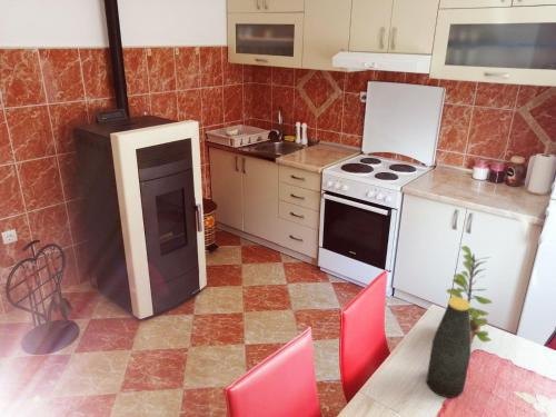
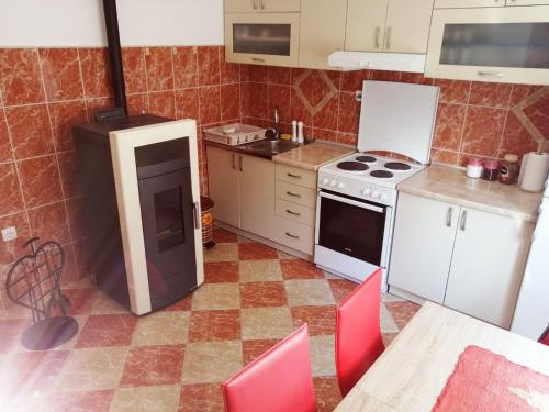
- bottle (451, 345)
- plant (470, 298)
